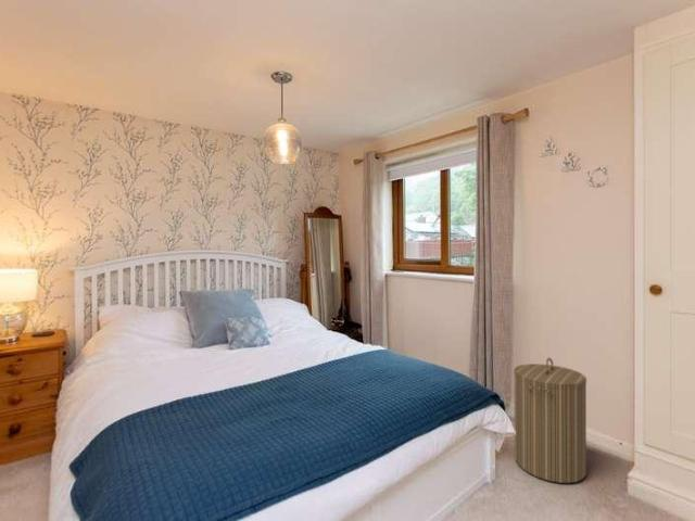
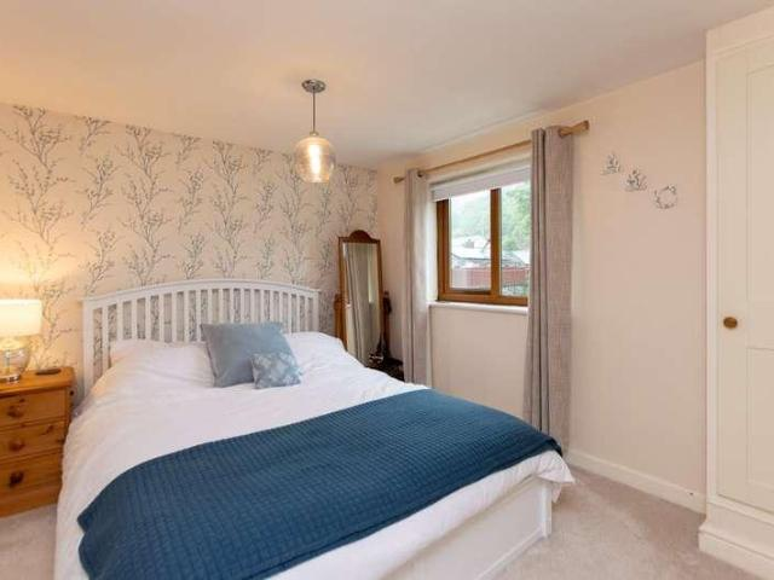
- laundry hamper (548, 411)
